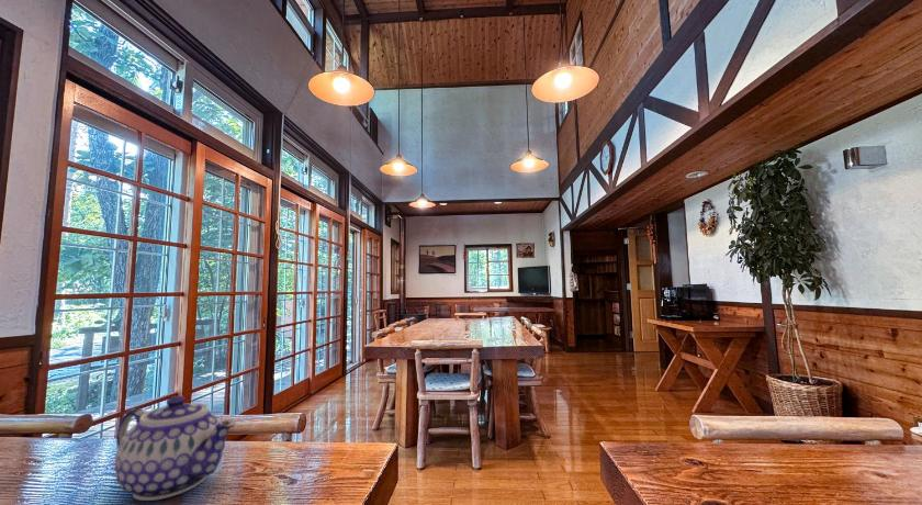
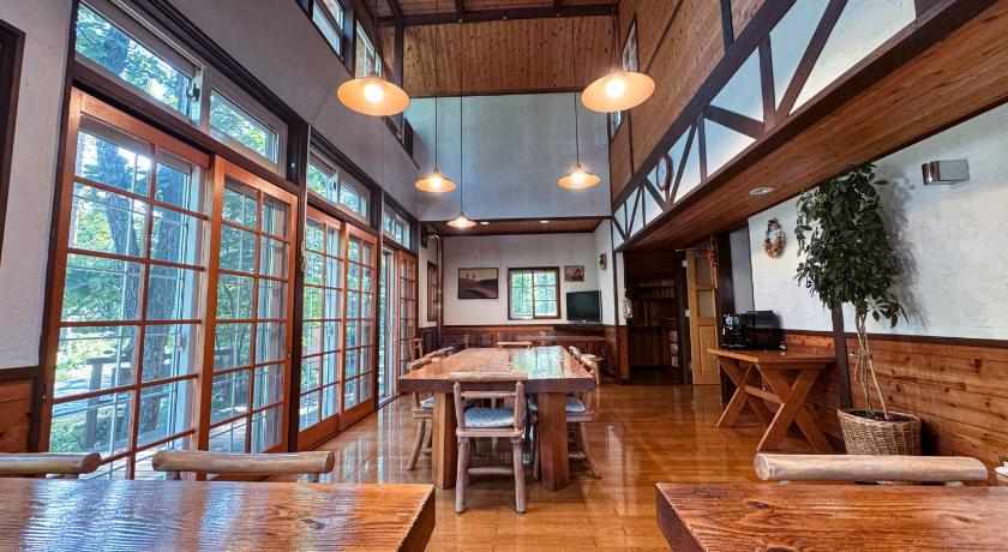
- teapot (175, 439)
